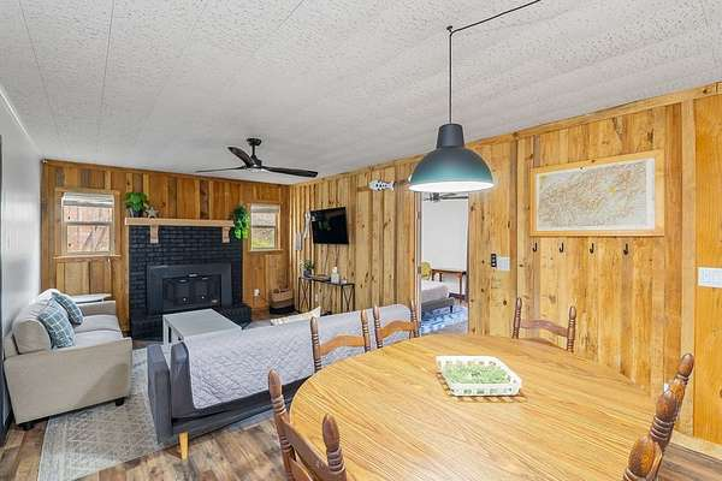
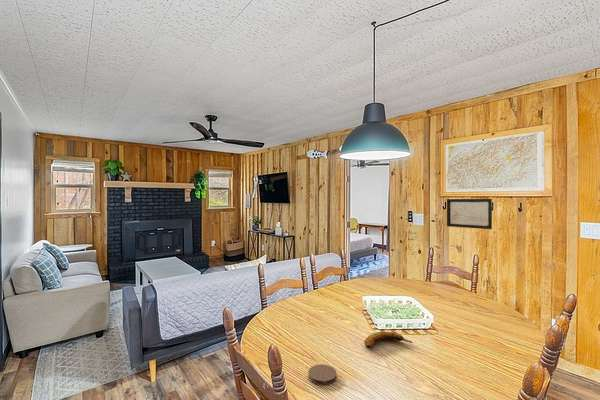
+ coaster (322, 374)
+ wall art (468, 213)
+ banana (384, 340)
